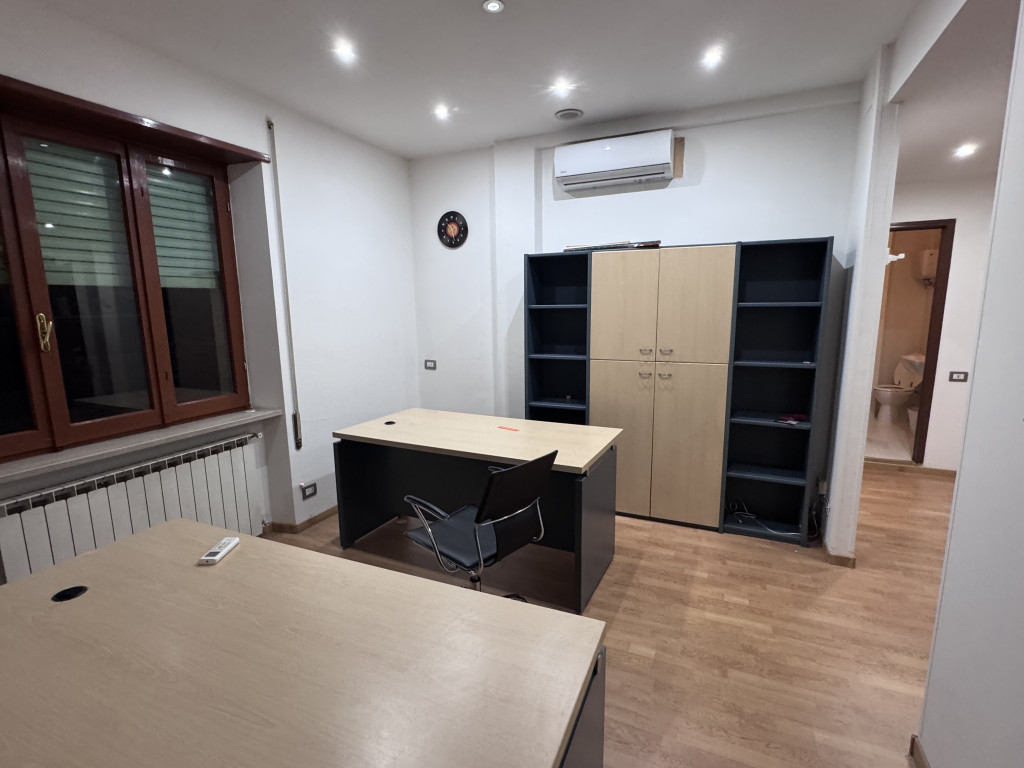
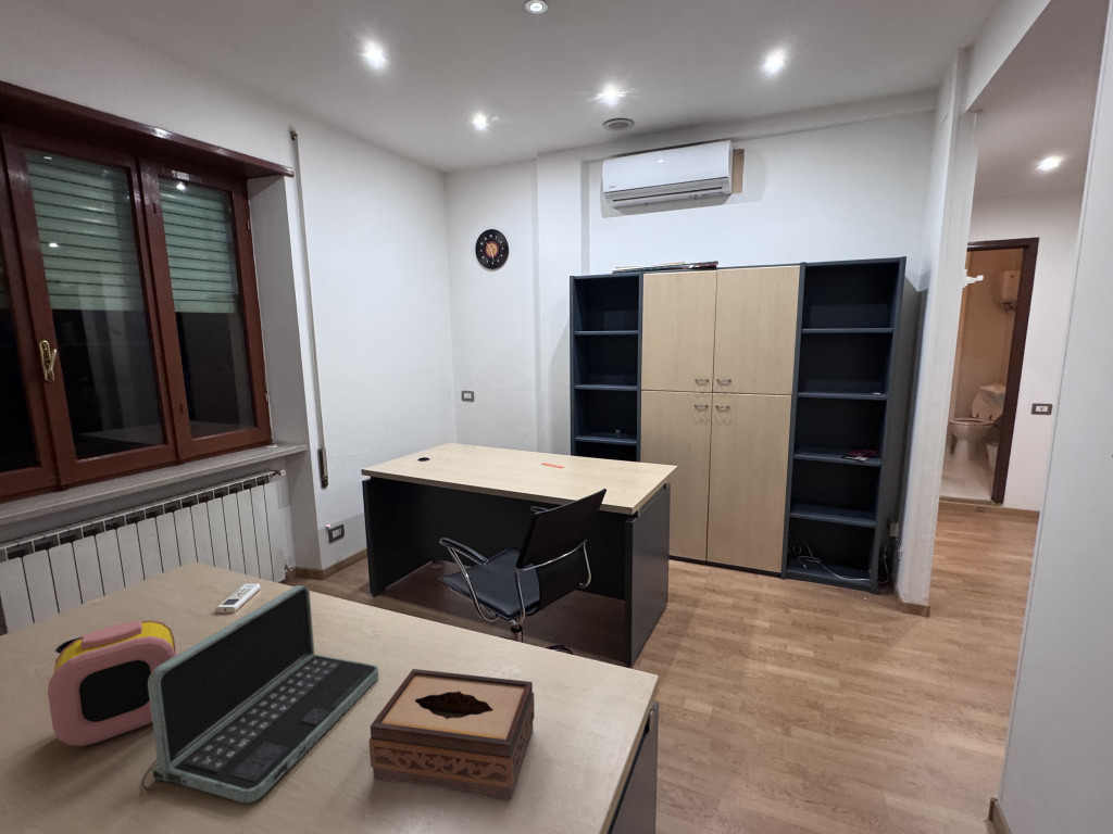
+ laptop (268, 675)
+ tissue box (457, 728)
+ alarm clock (117, 675)
